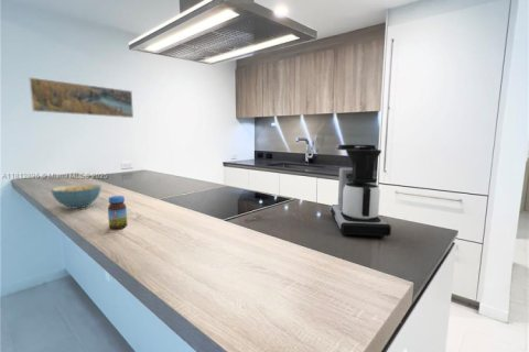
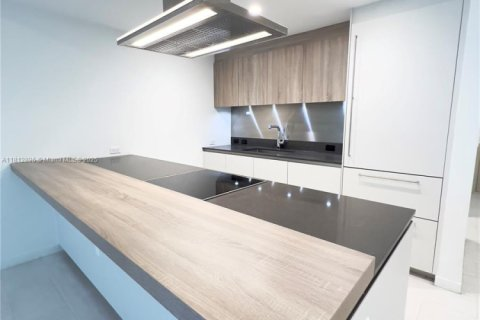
- jar (117, 211)
- coffee maker (358, 186)
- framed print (87, 100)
- cereal bowl (77, 197)
